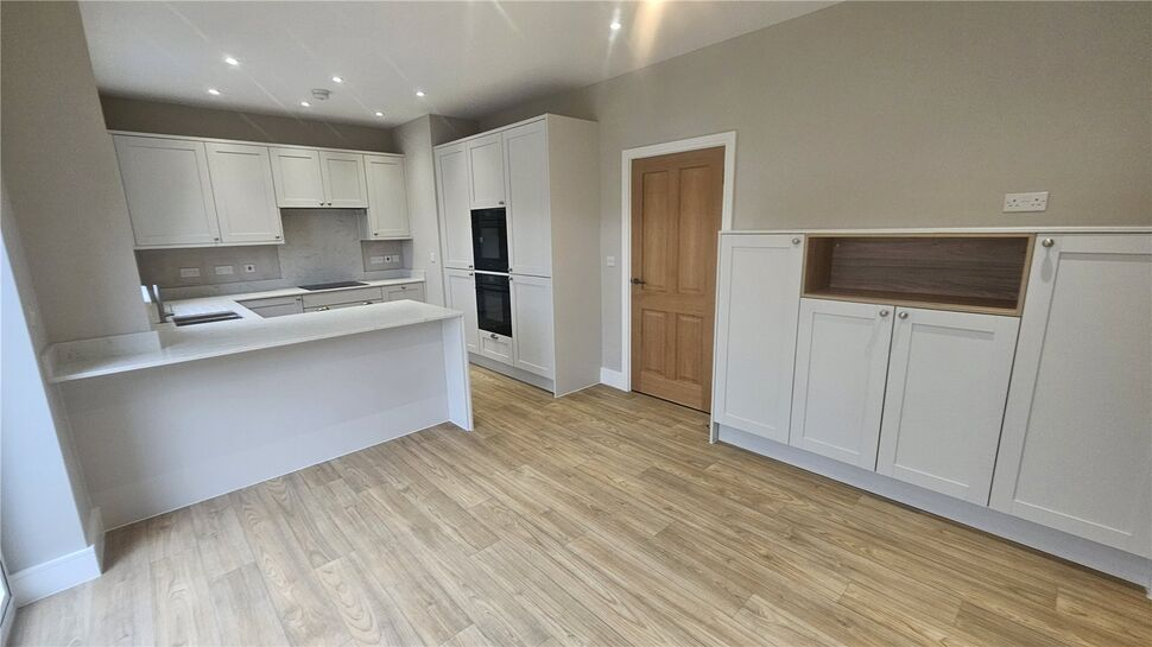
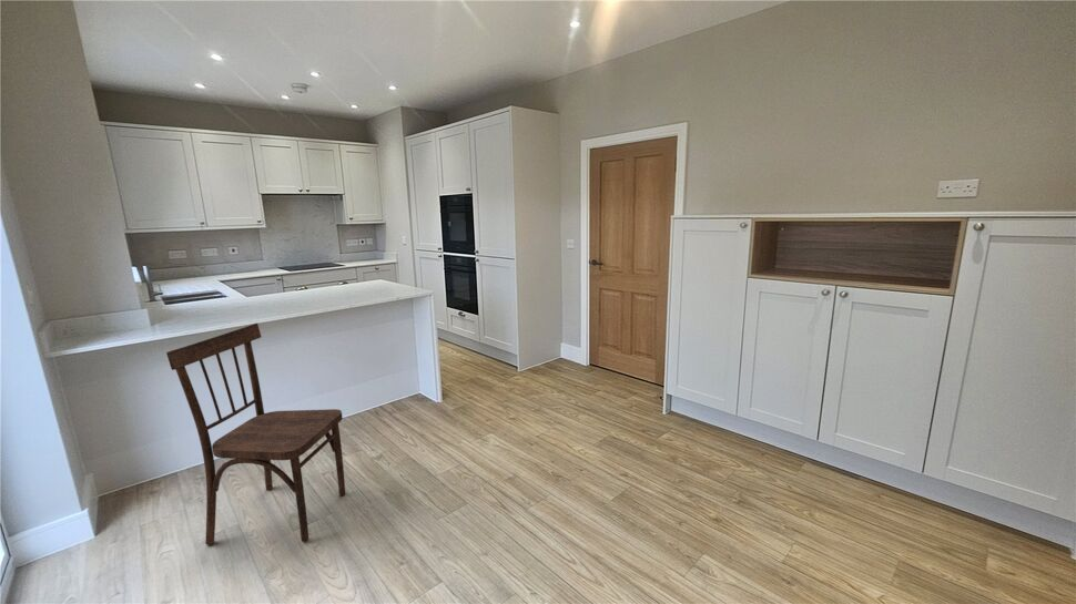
+ dining chair (273, 428)
